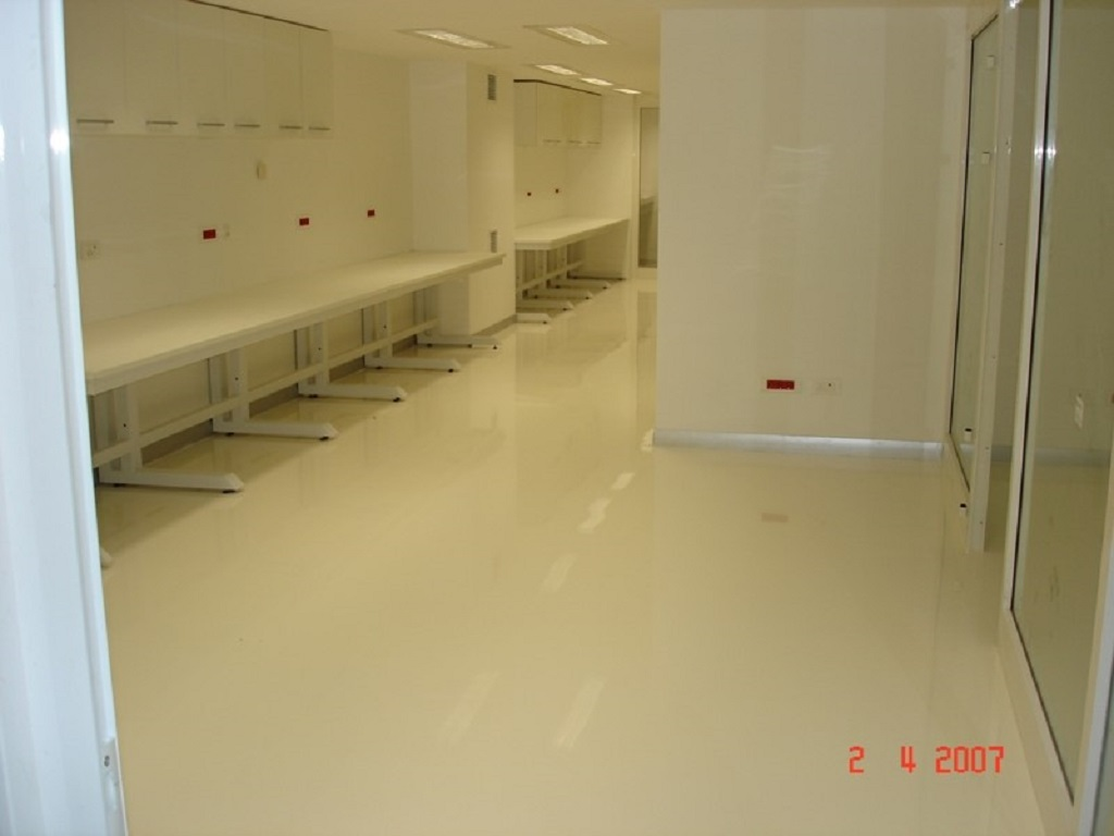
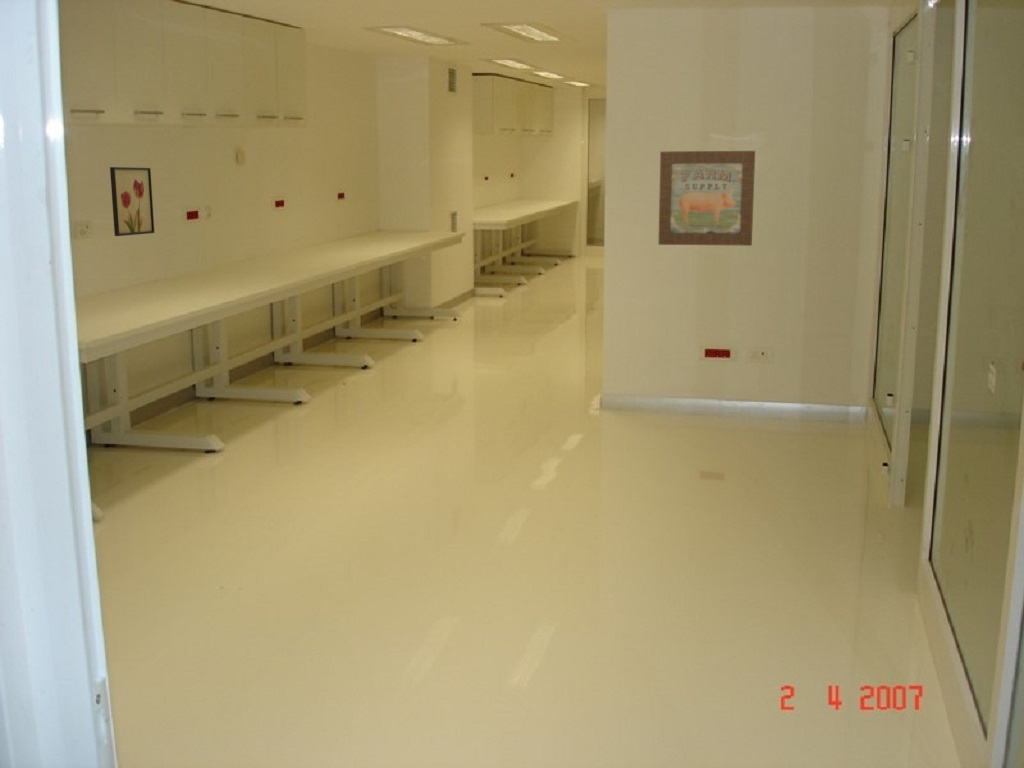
+ wall art (706, 198)
+ wall art (131, 201)
